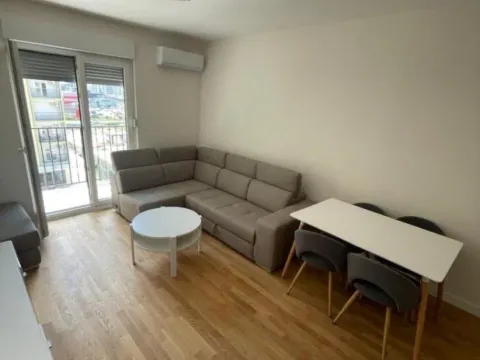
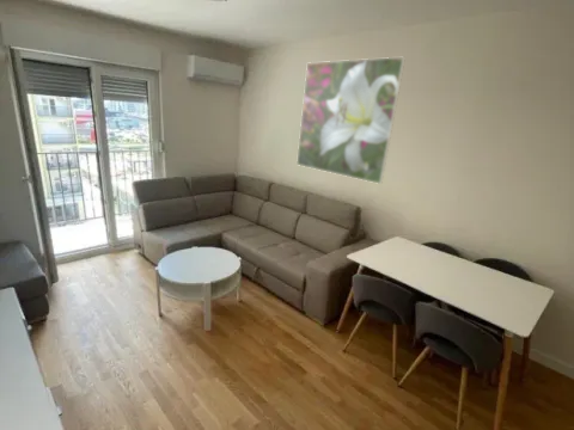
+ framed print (342, 119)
